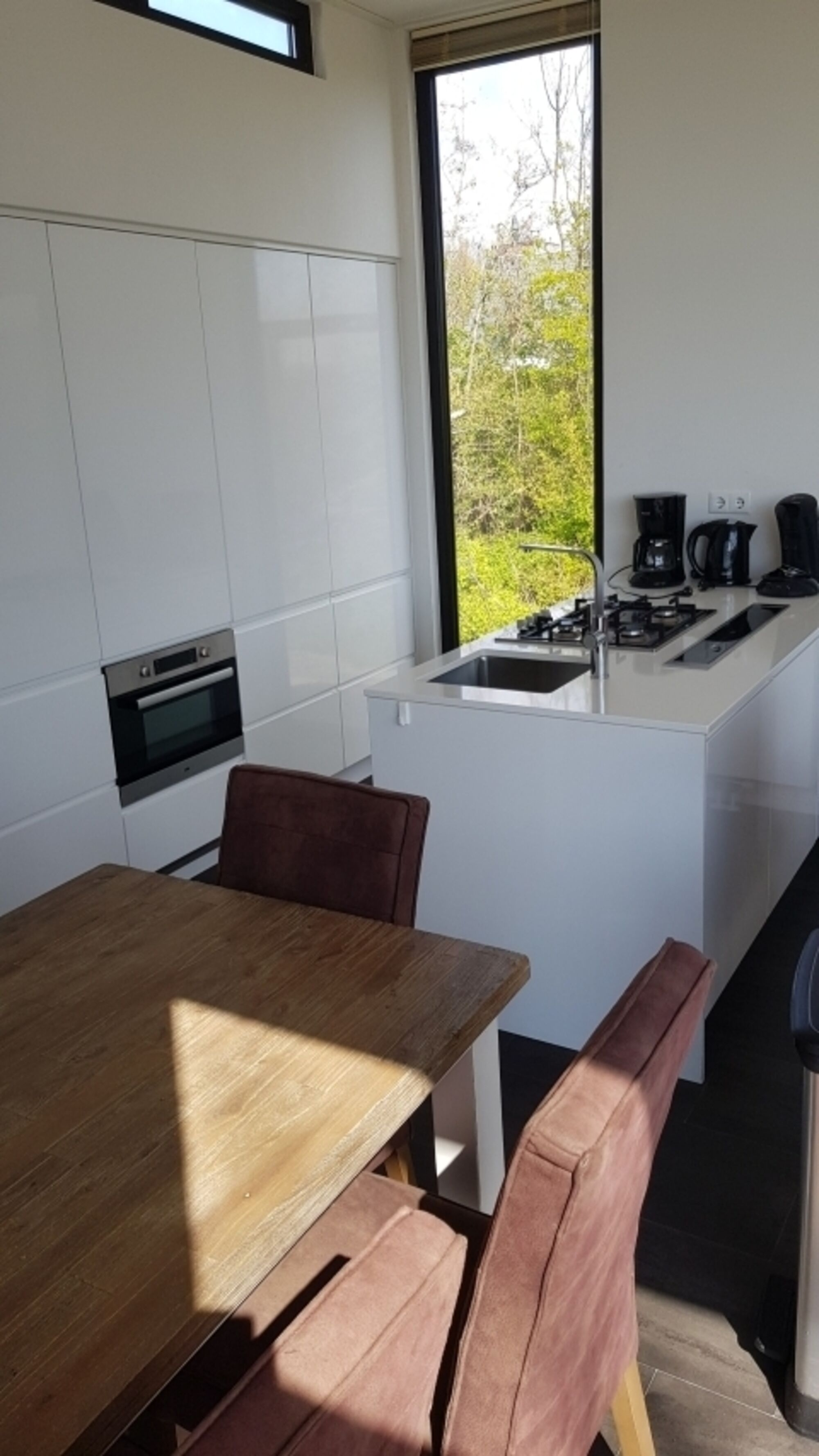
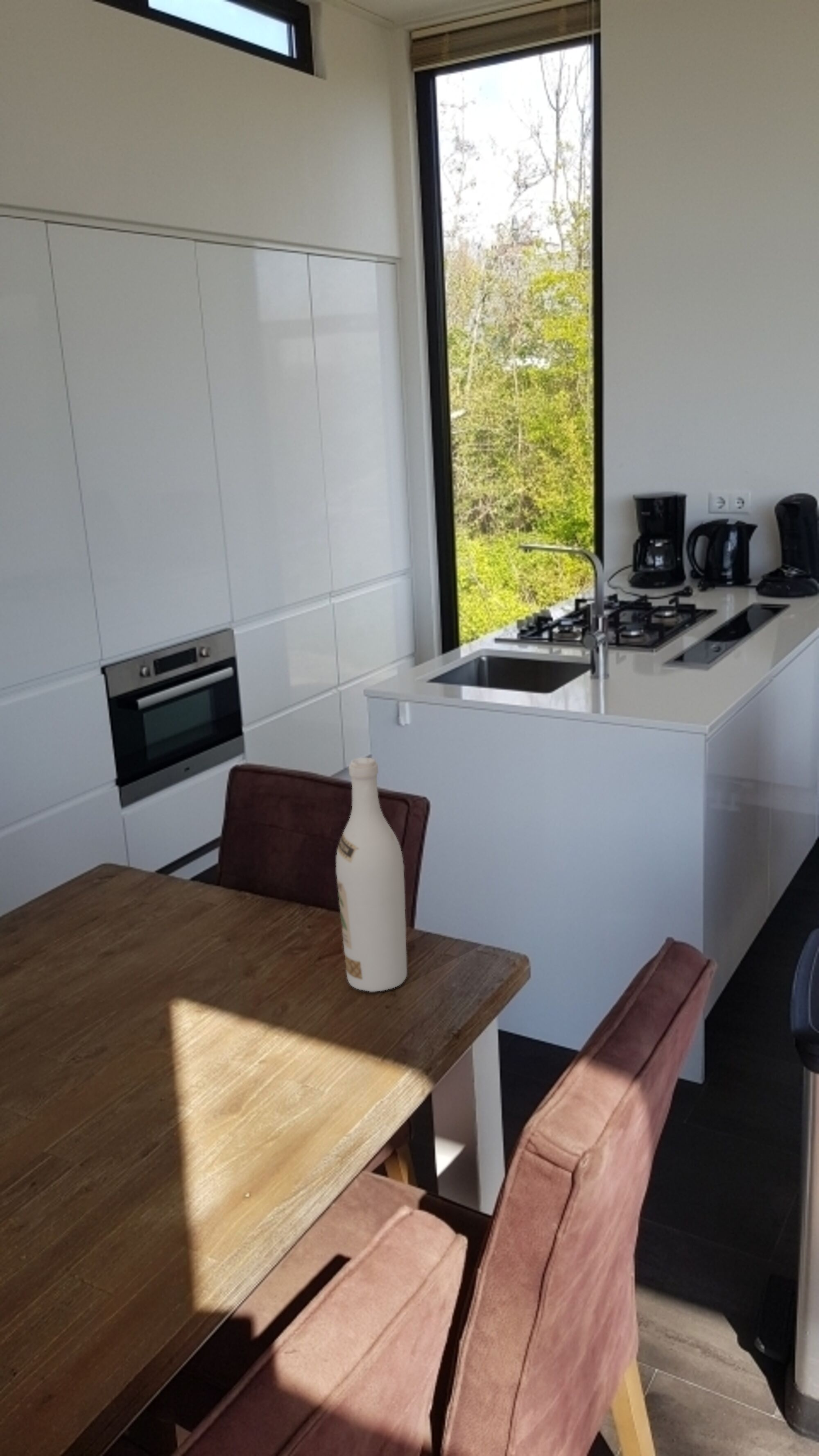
+ wine bottle (370, 872)
